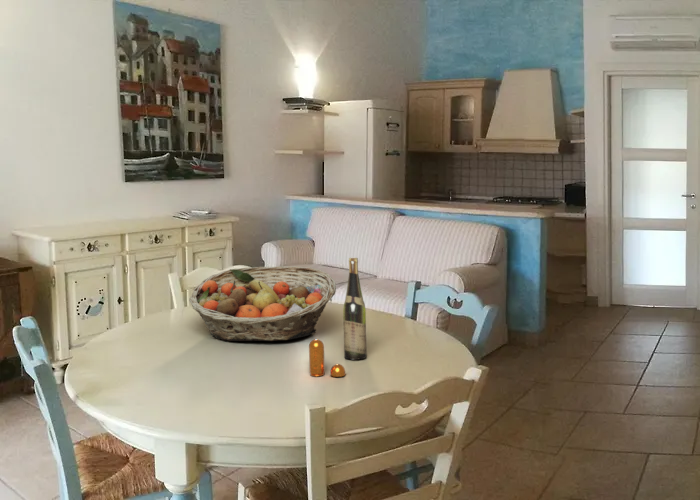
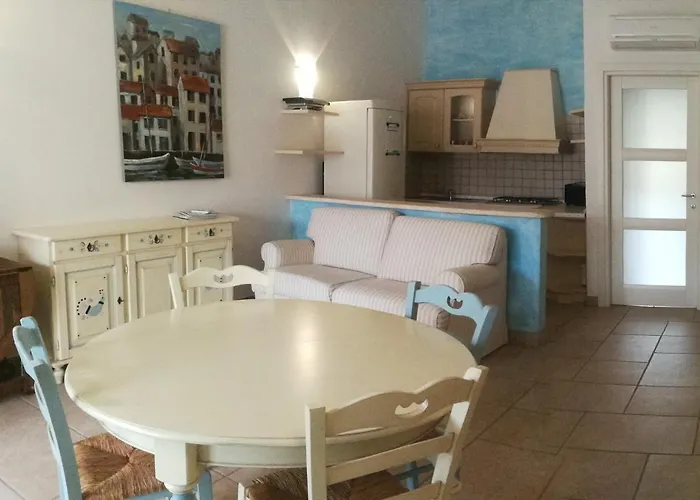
- fruit basket (263, 301)
- pepper shaker (323, 357)
- wine bottle (354, 307)
